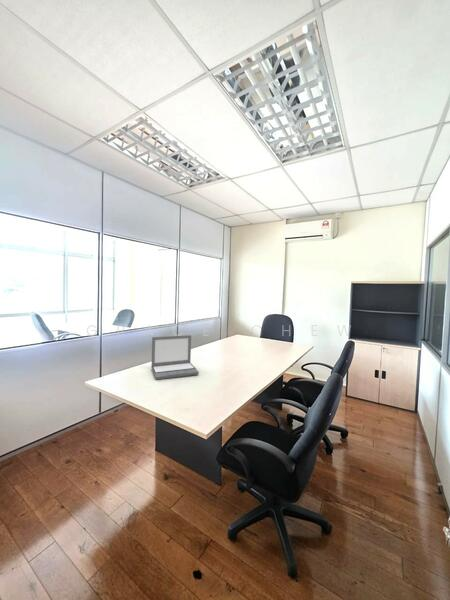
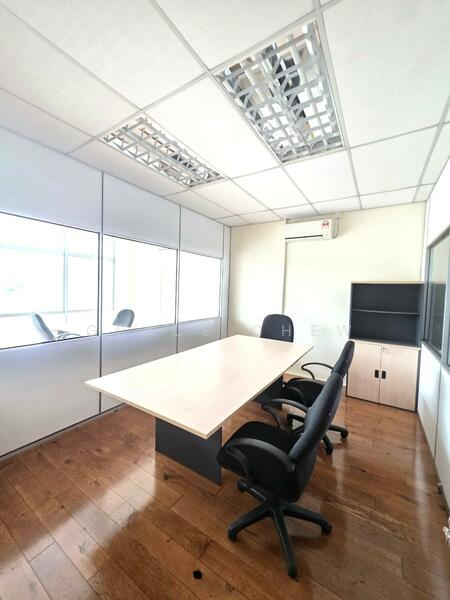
- laptop (174, 355)
